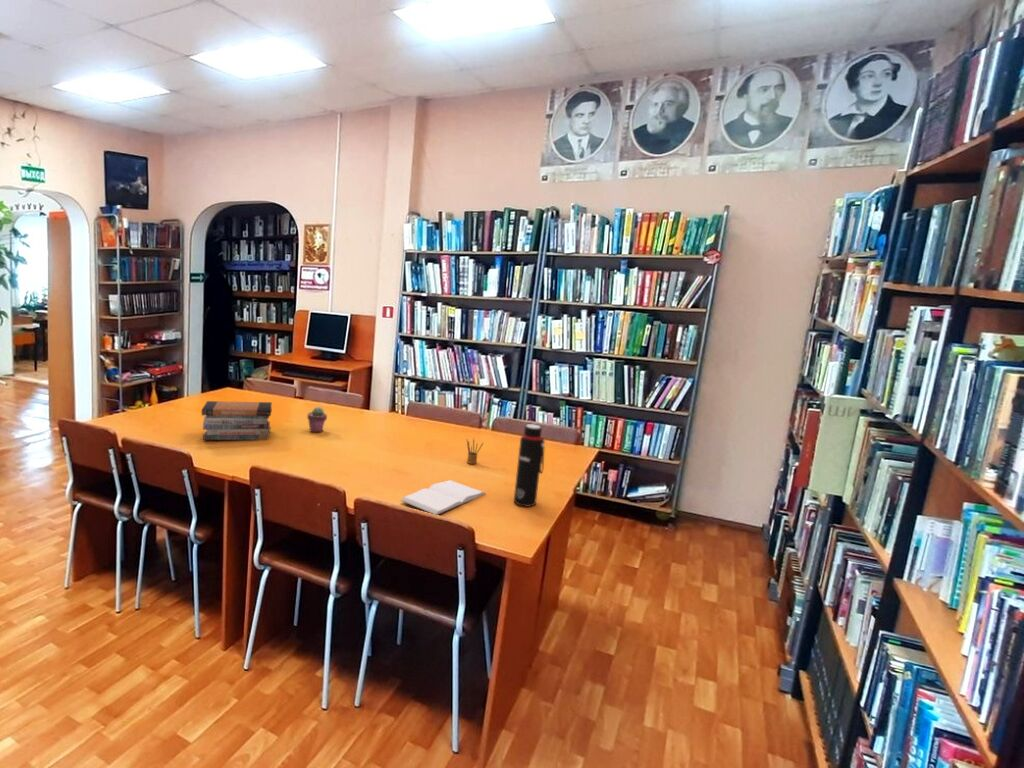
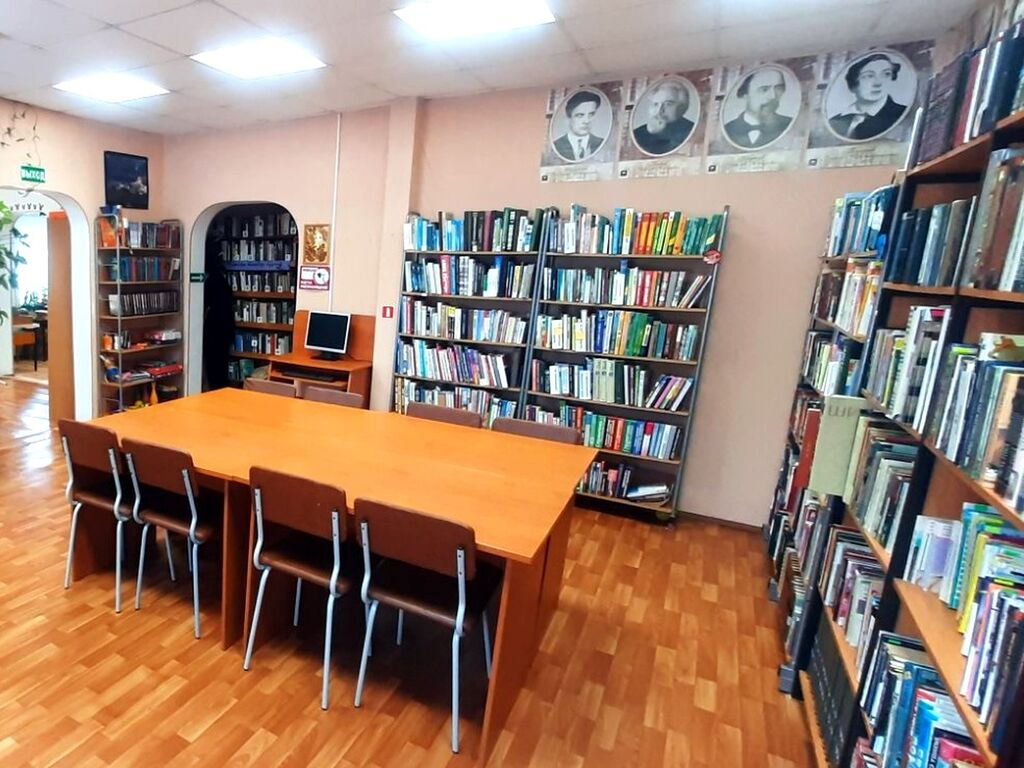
- potted succulent (317, 419)
- pencil box (473, 451)
- book stack (237, 420)
- book (445, 494)
- water bottle (530, 465)
